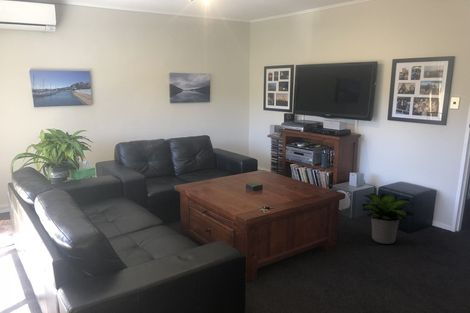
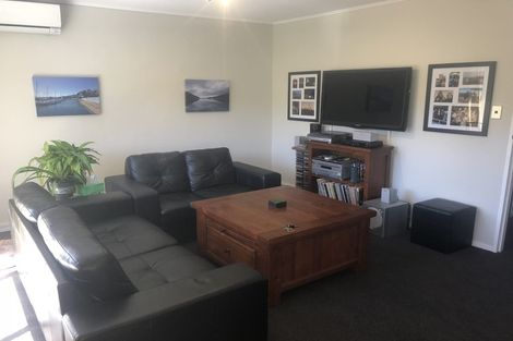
- potted plant (388, 220)
